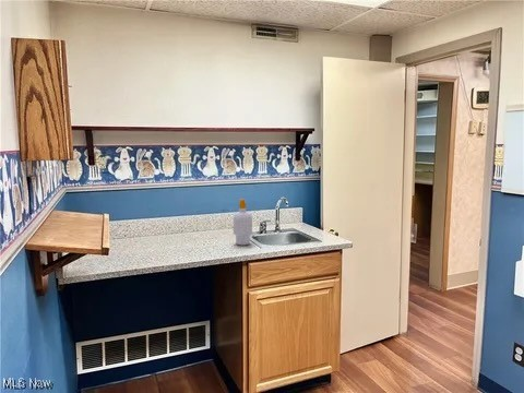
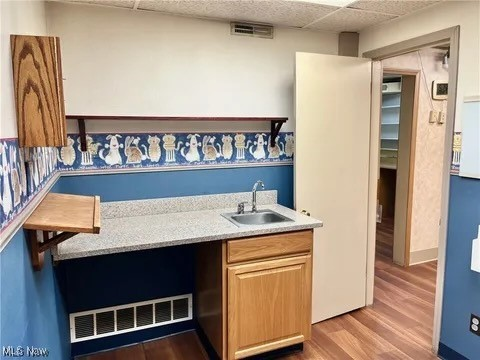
- soap bottle (242, 222)
